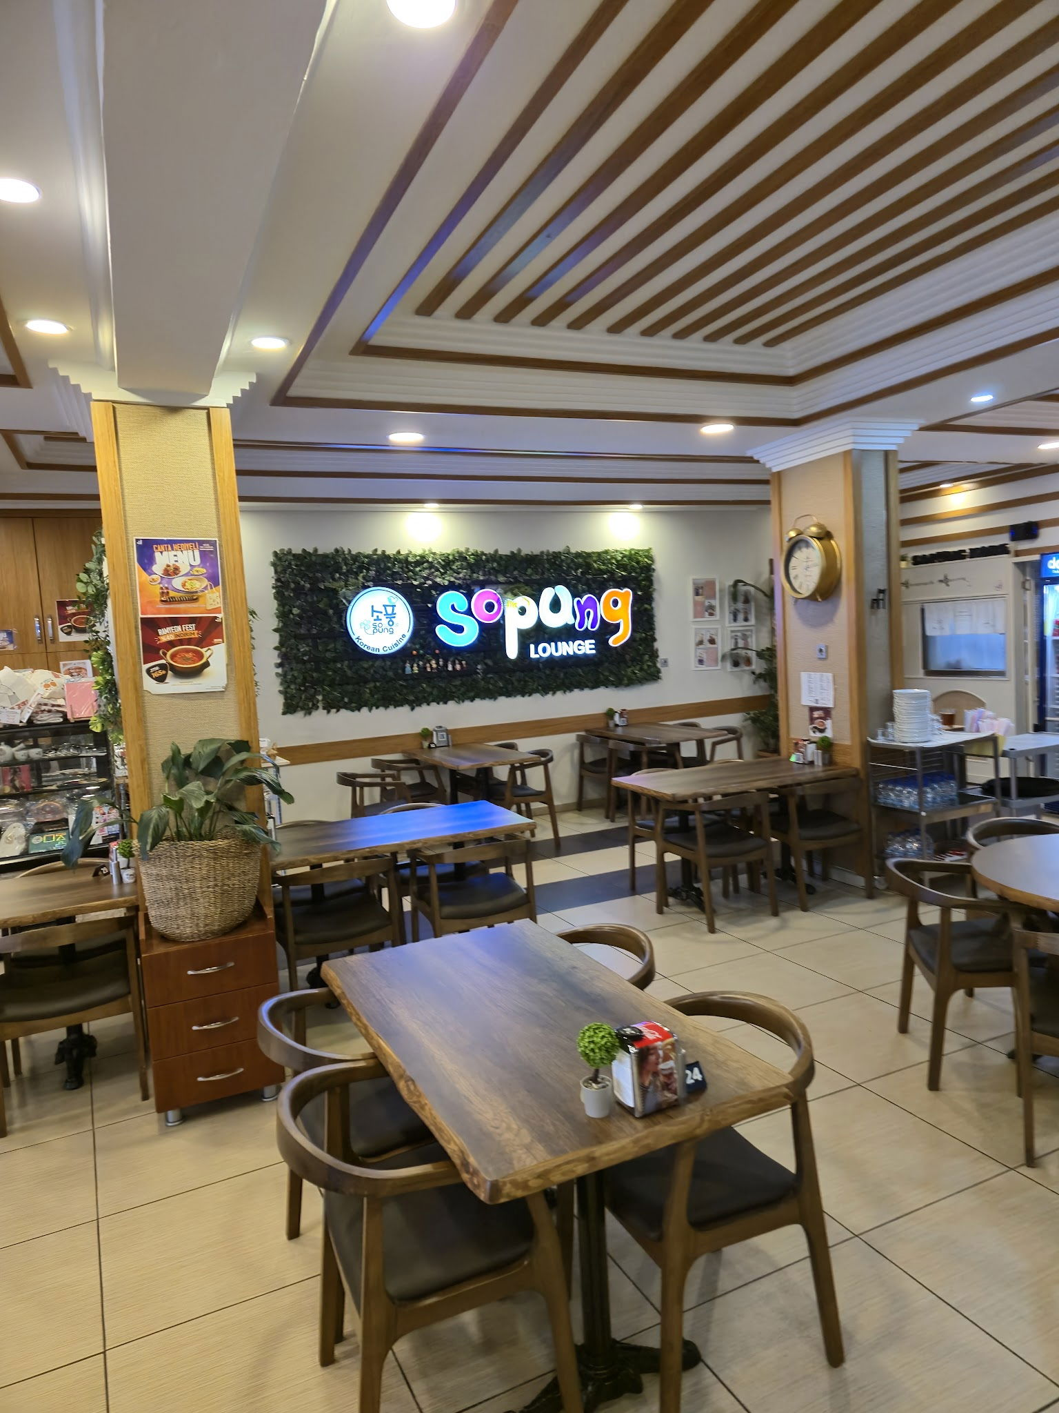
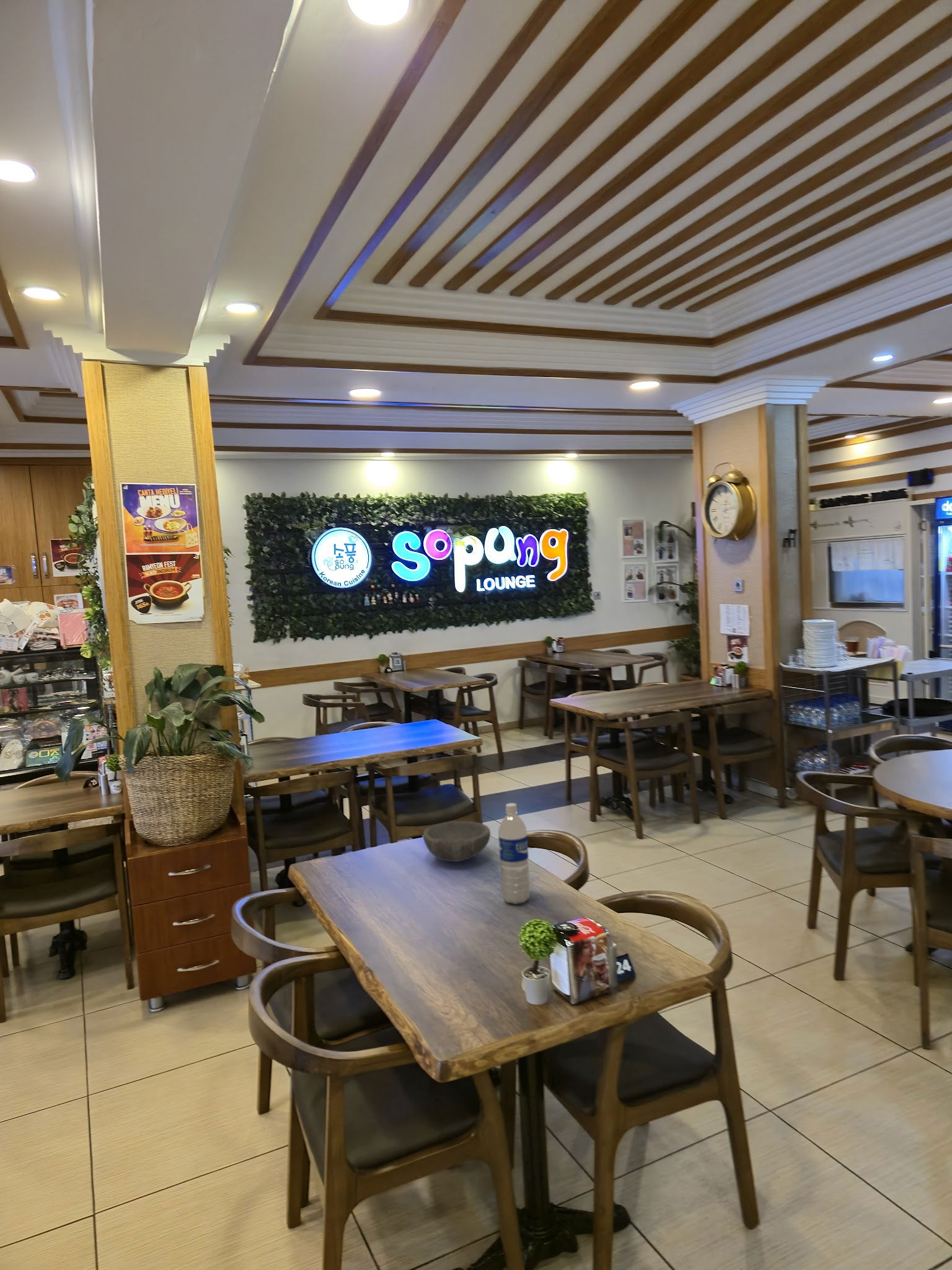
+ bowl (457, 843)
+ water bottle (514, 852)
